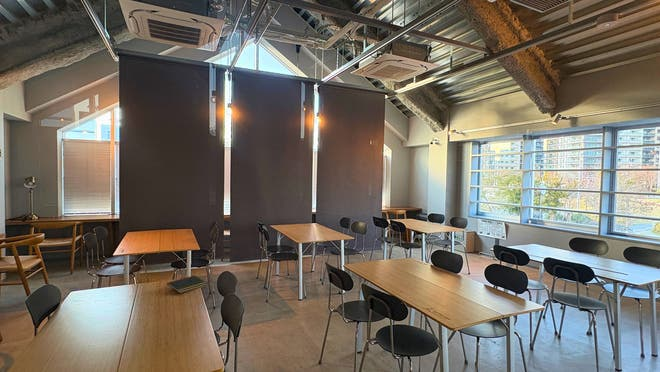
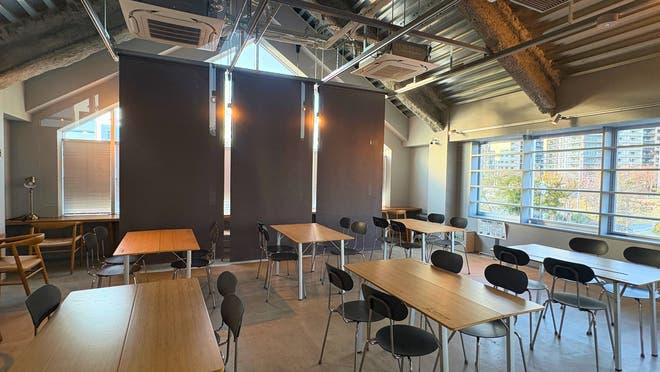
- notepad (187, 283)
